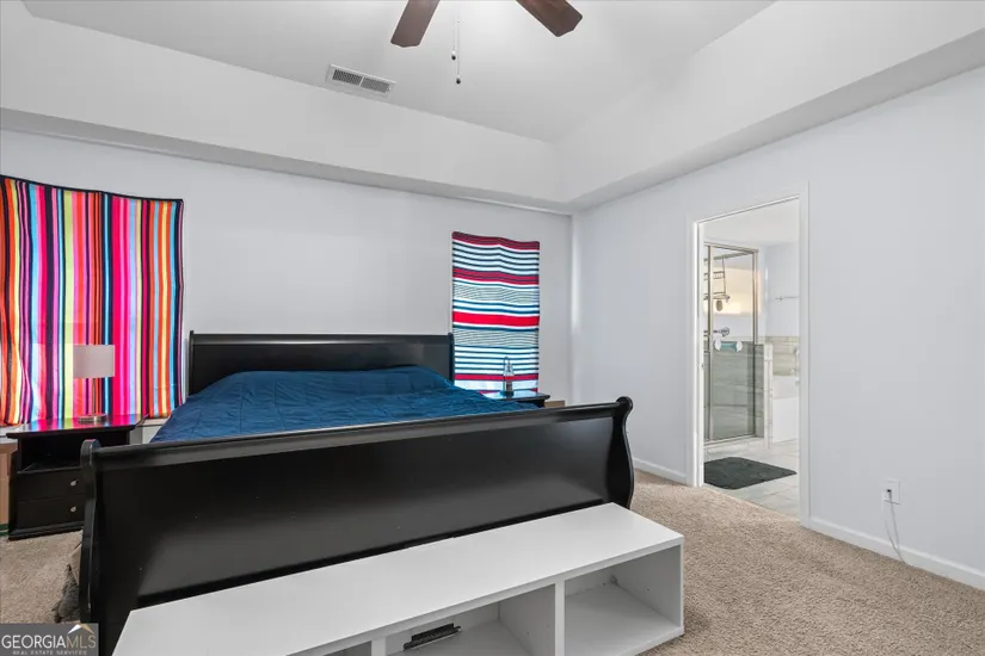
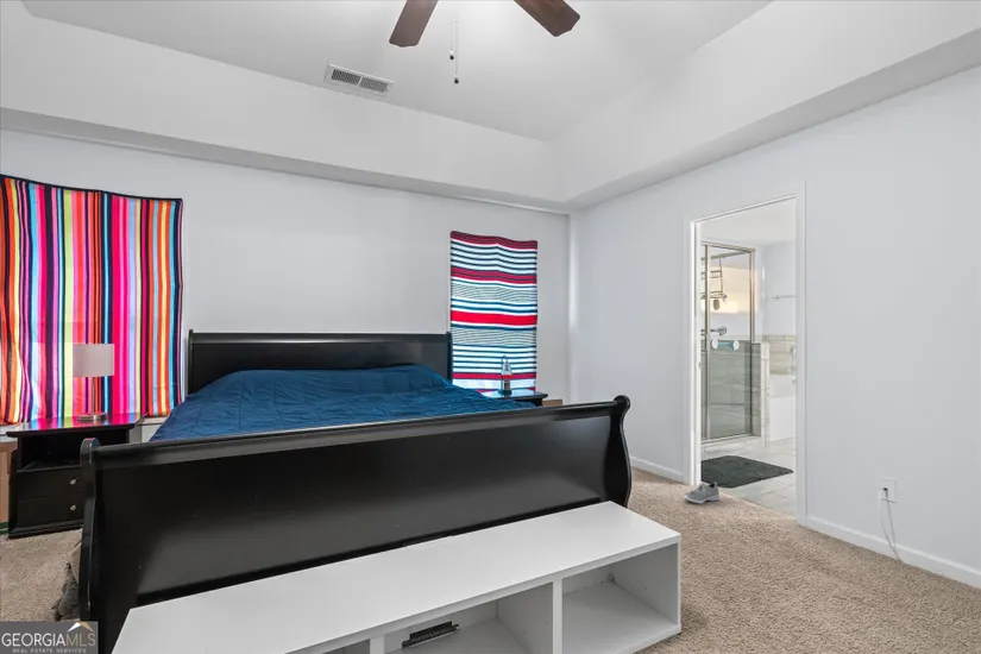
+ sneaker (700, 491)
